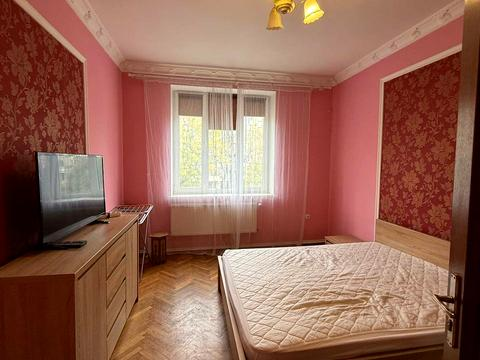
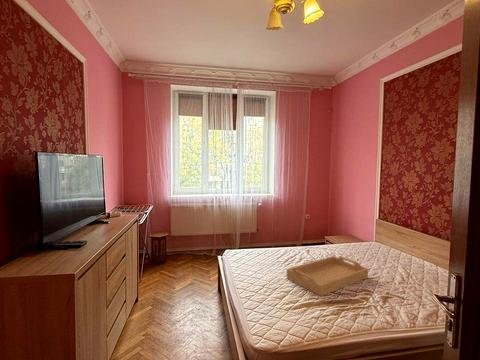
+ serving tray (327, 271)
